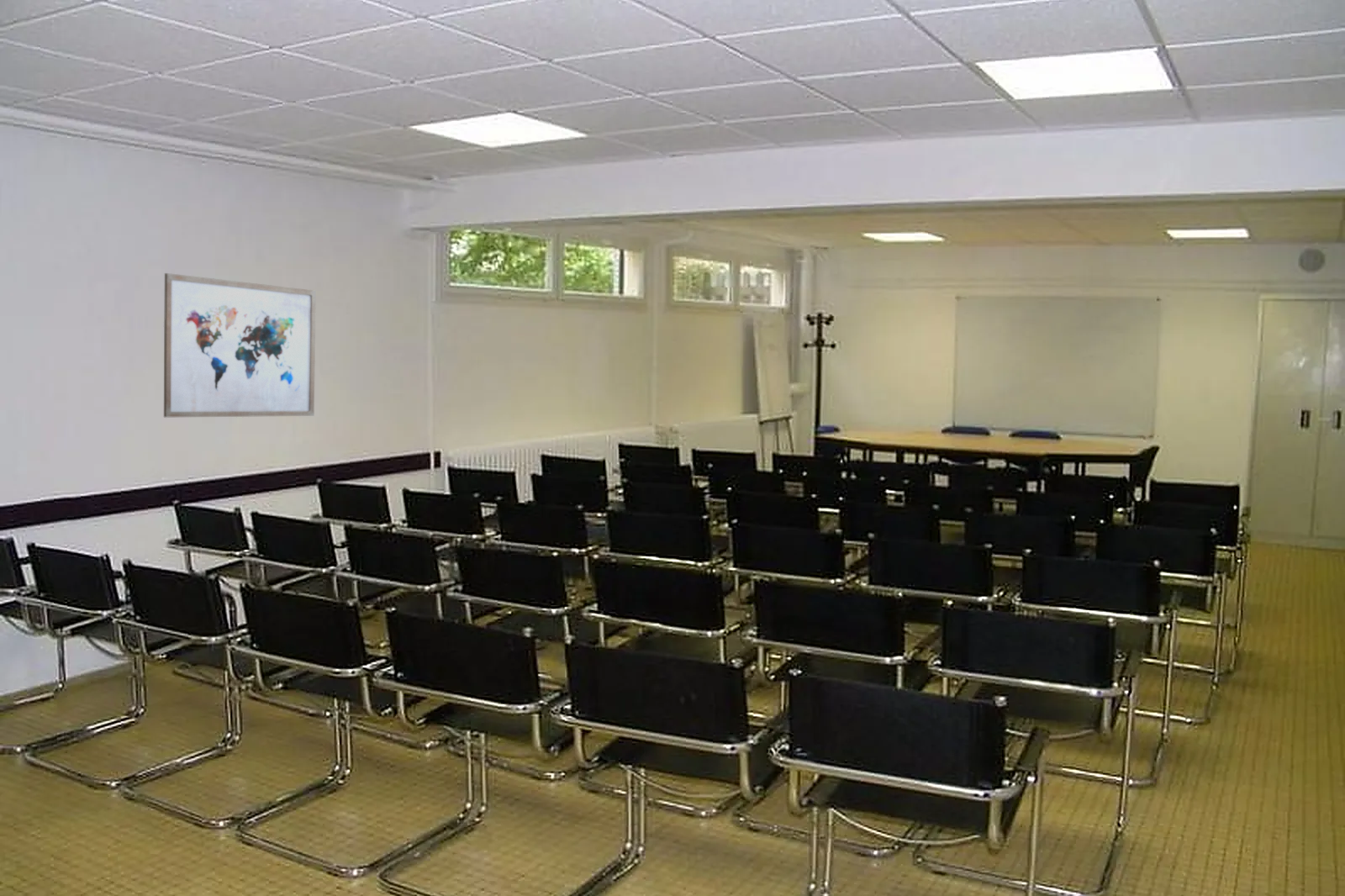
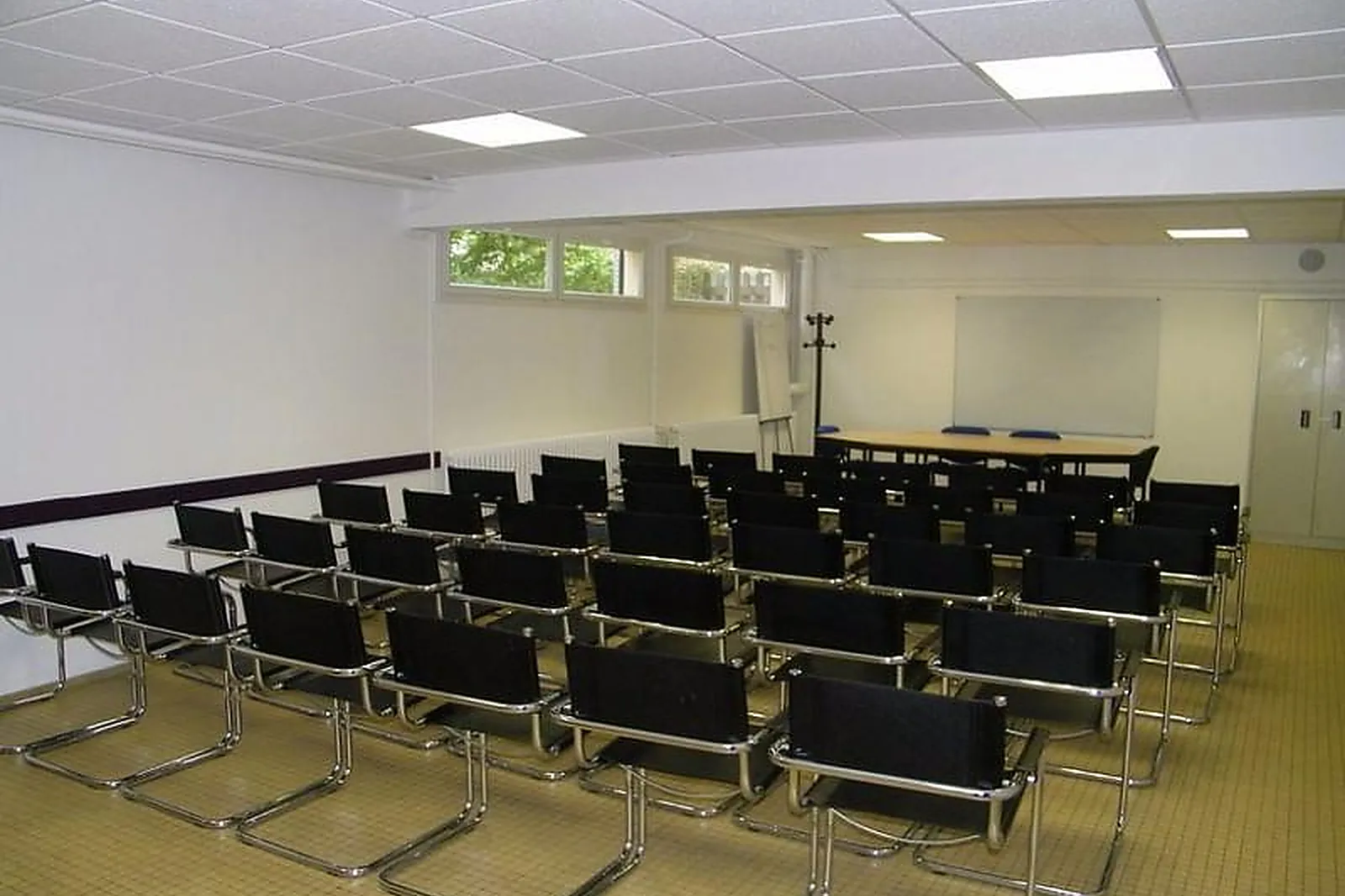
- wall art (245, 350)
